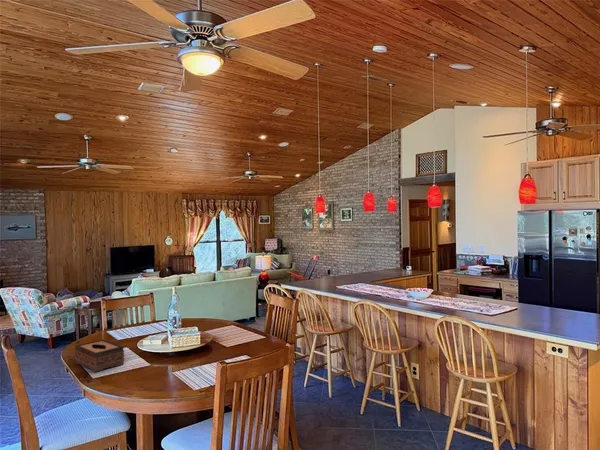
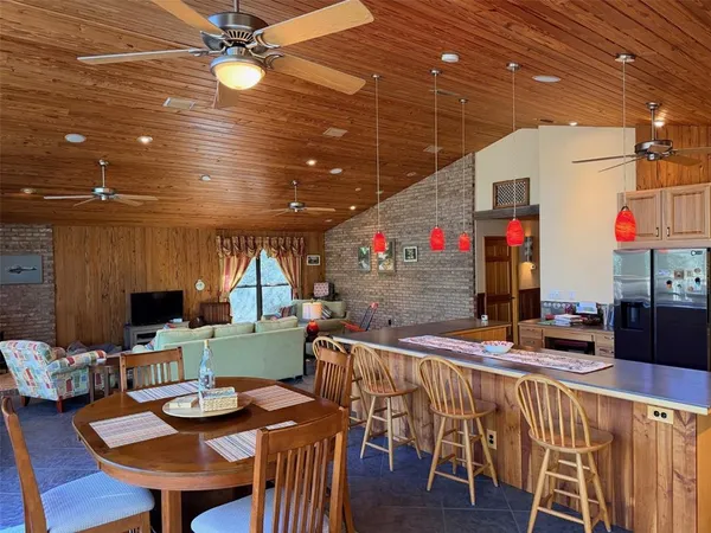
- tissue box (99, 354)
